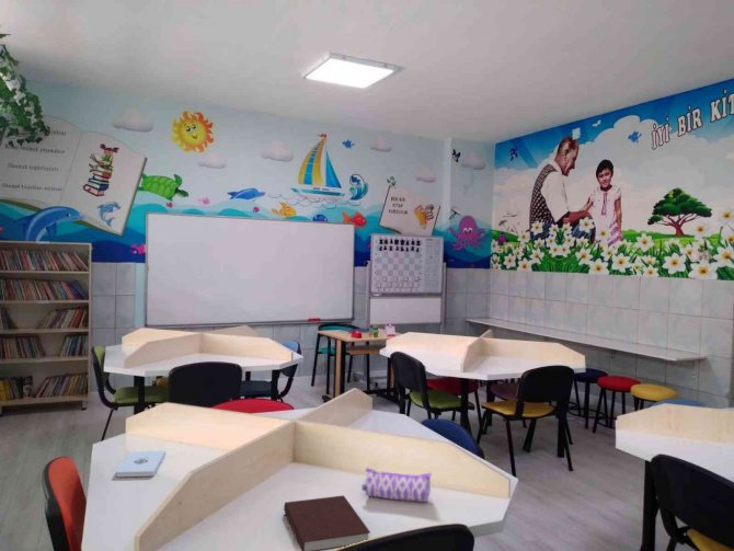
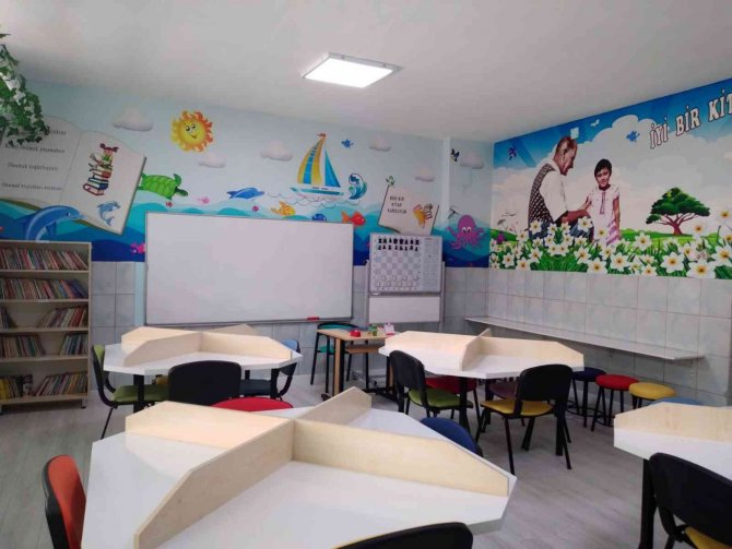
- notepad (141, 462)
- pencil case (397, 483)
- notebook (324, 521)
